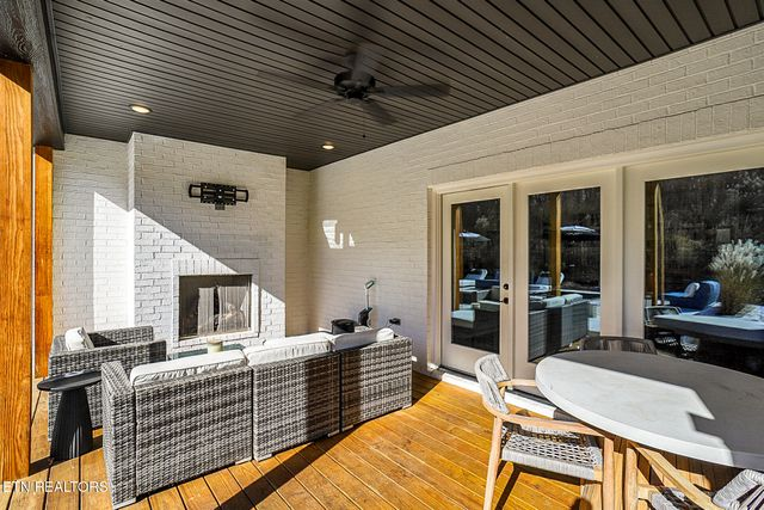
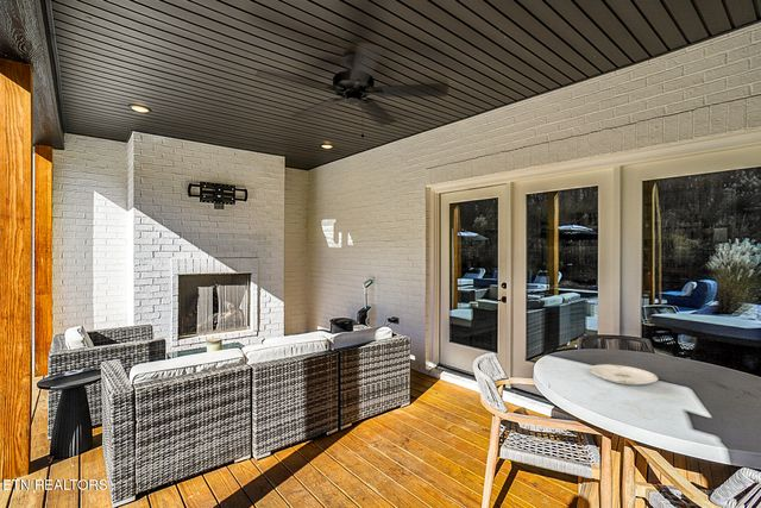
+ plate (622, 375)
